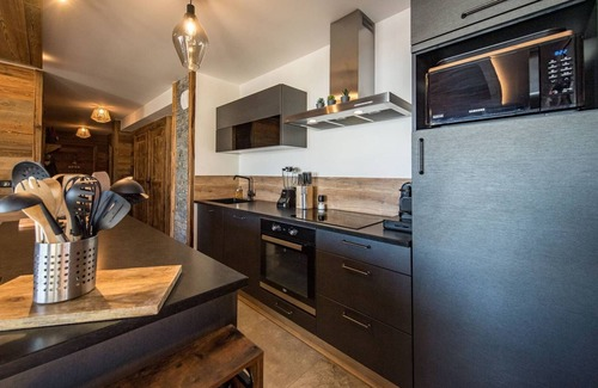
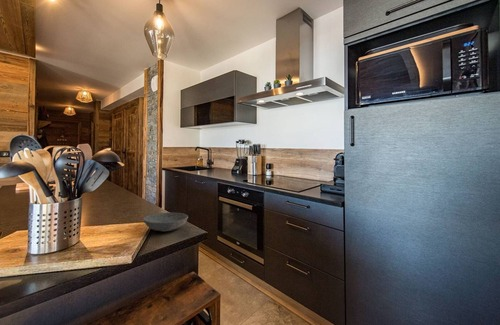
+ bowl (166, 222)
